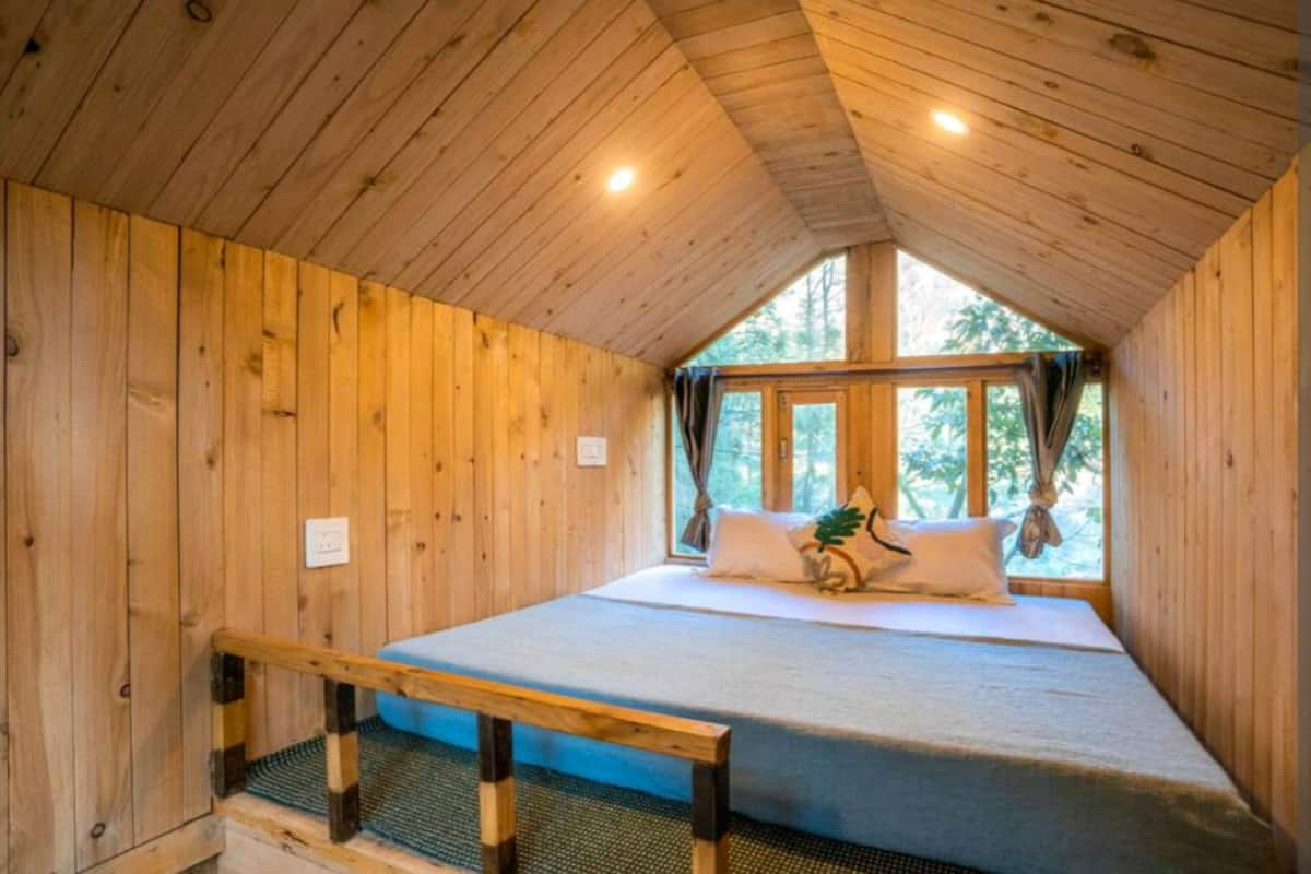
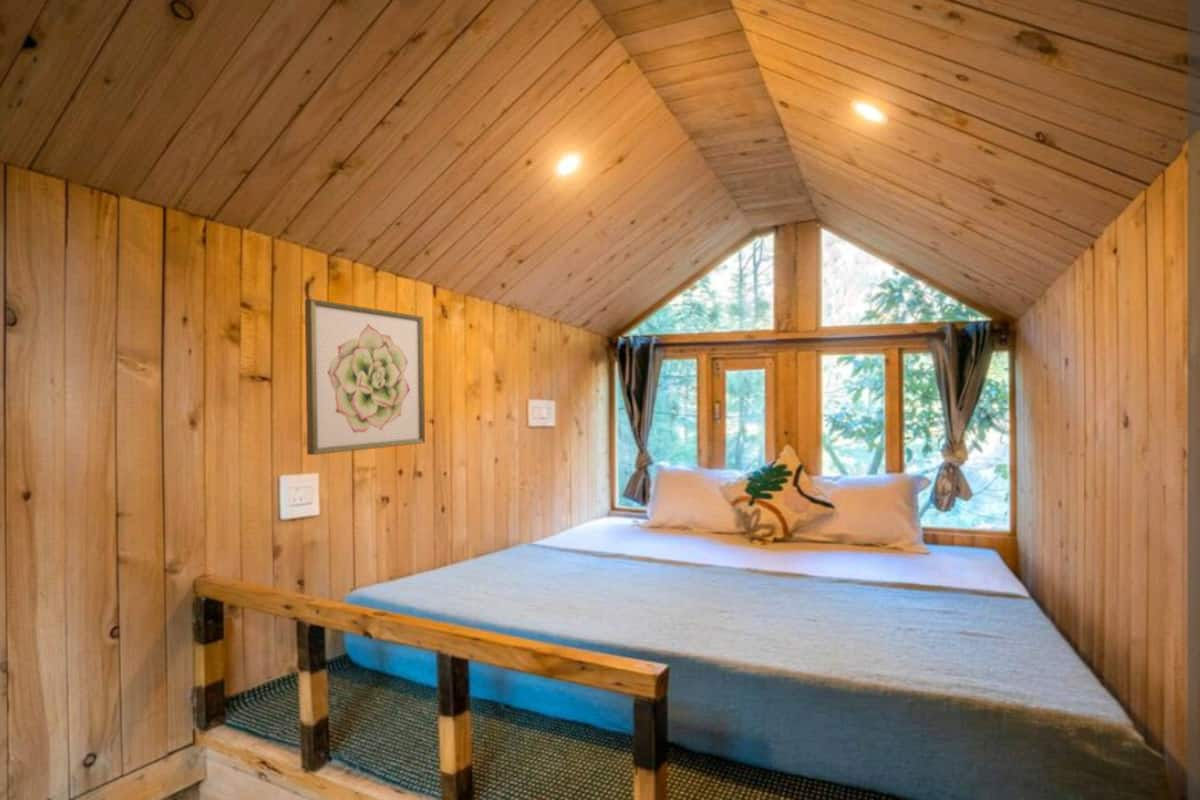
+ wall art (371, 378)
